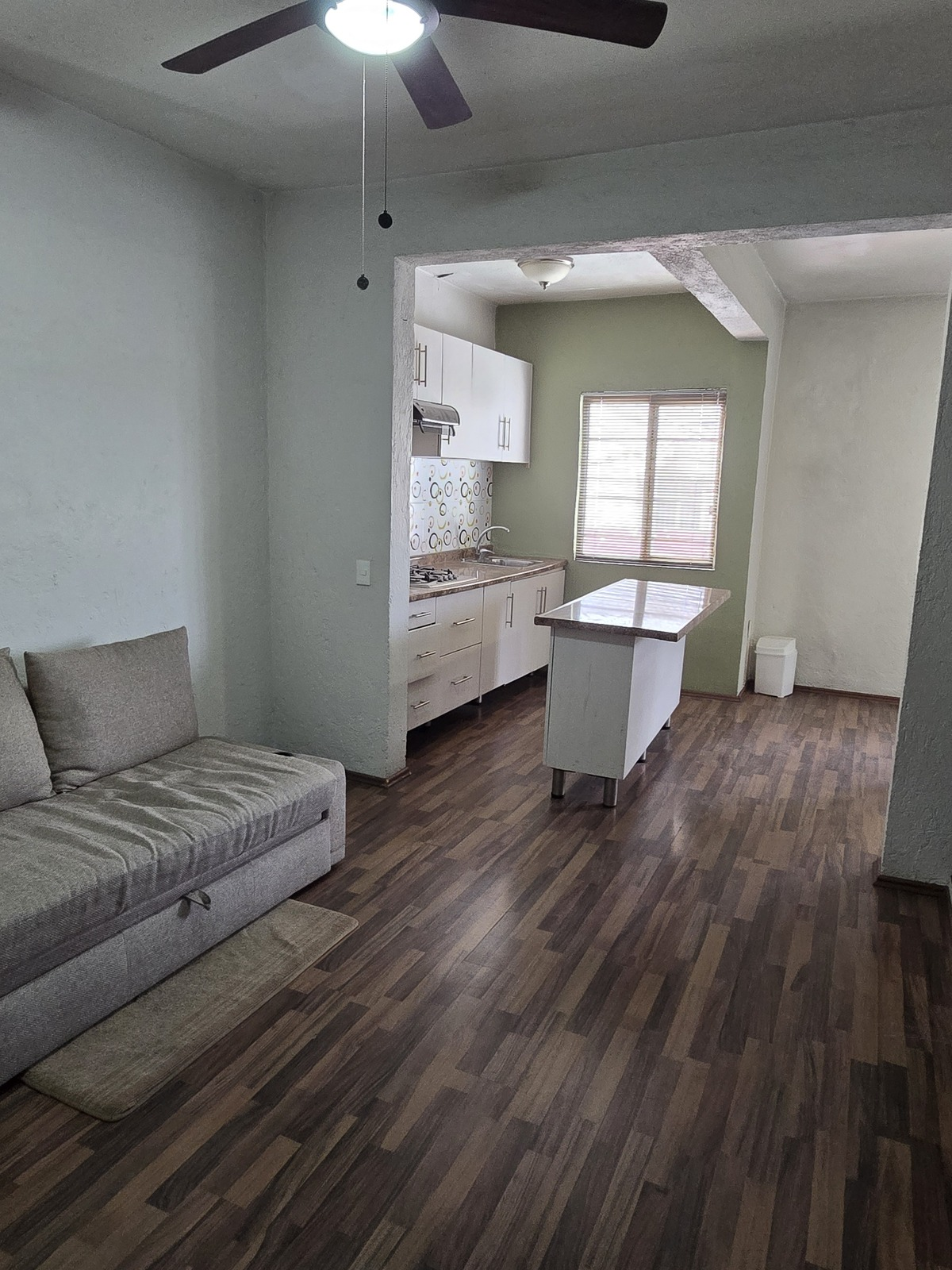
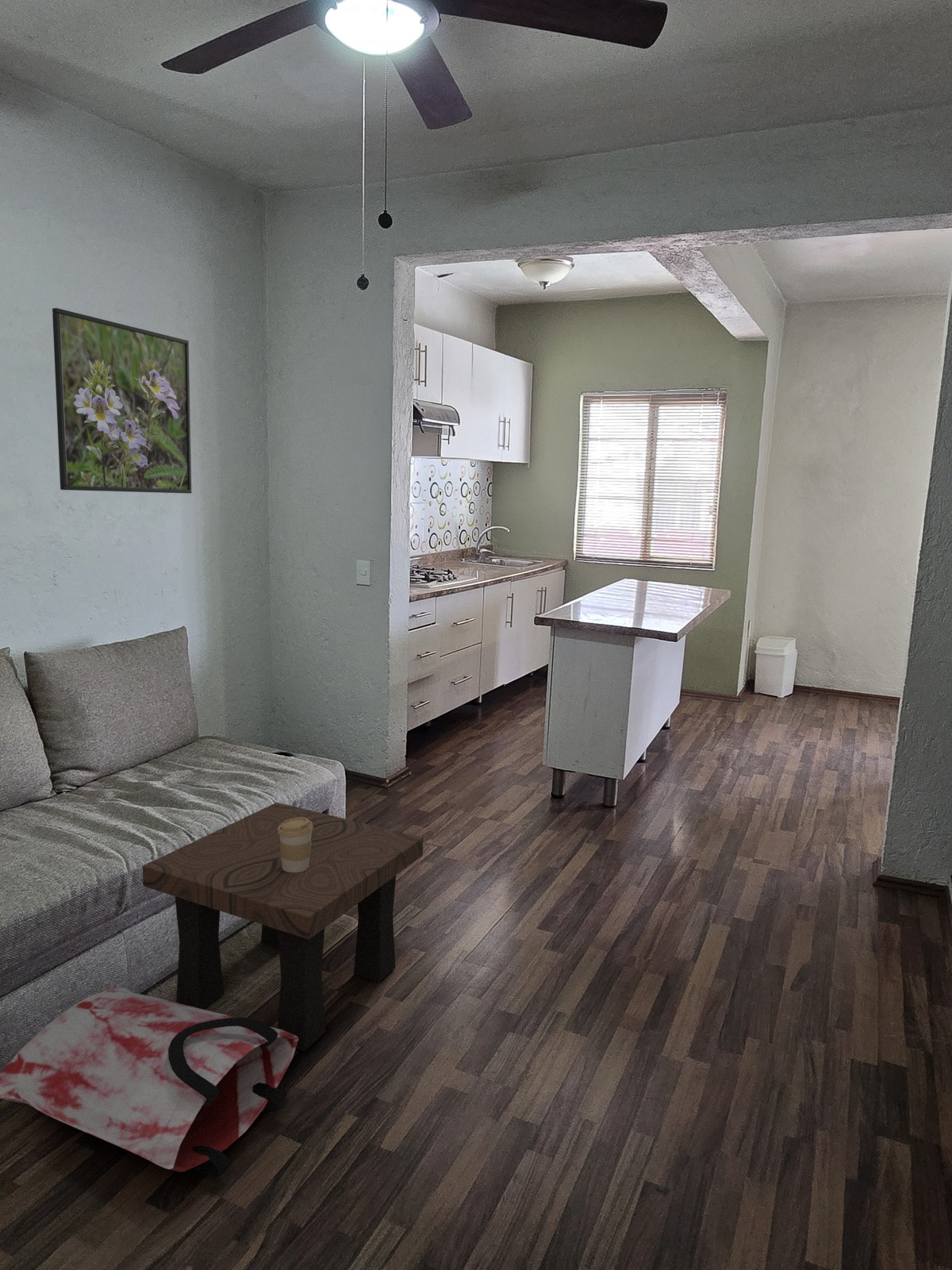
+ coffee cup (295, 843)
+ bag (149, 1060)
+ side table (290, 918)
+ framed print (129, 410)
